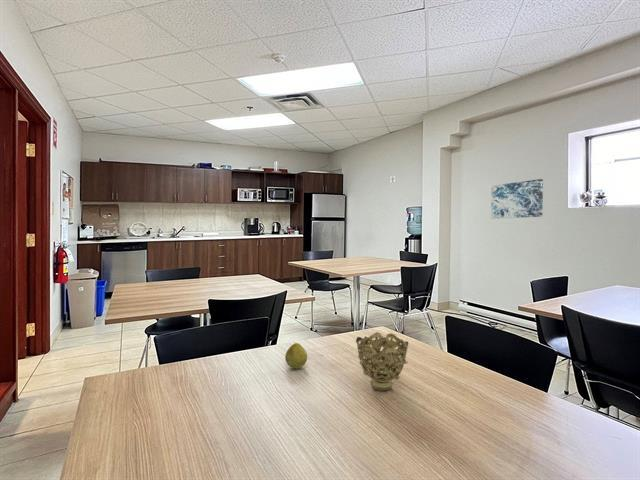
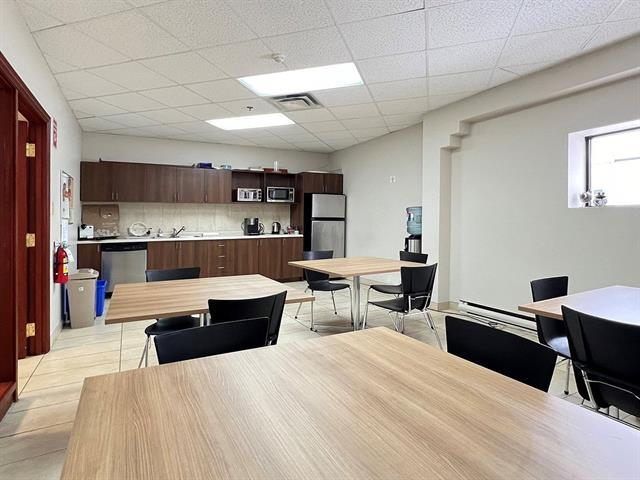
- decorative bowl (381, 363)
- wall art (515, 200)
- pear (296, 355)
